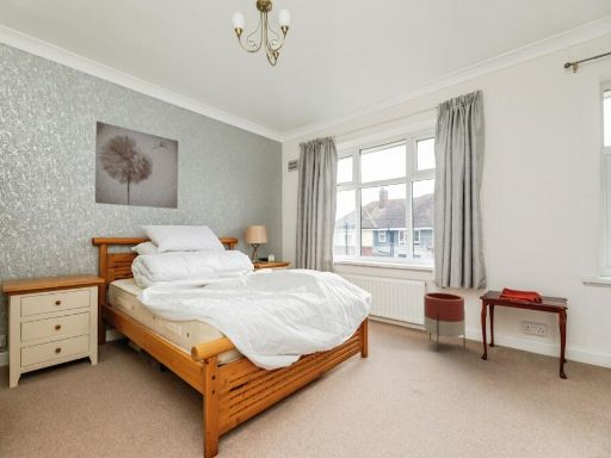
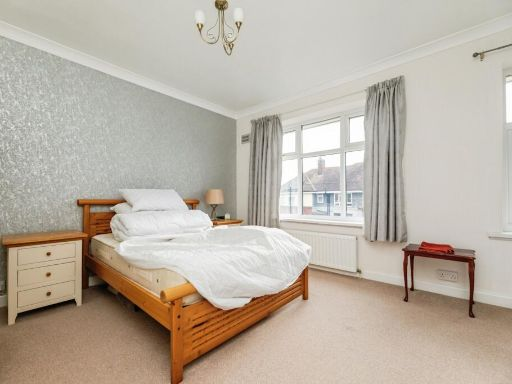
- wall art (140, 168)
- planter (443, 321)
